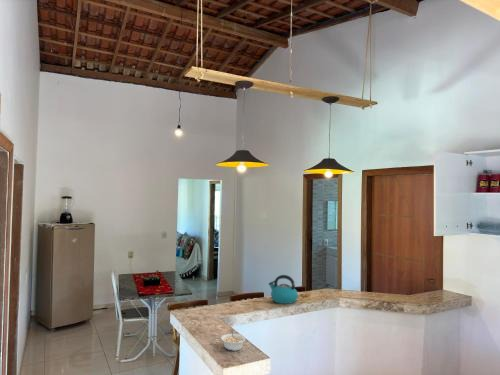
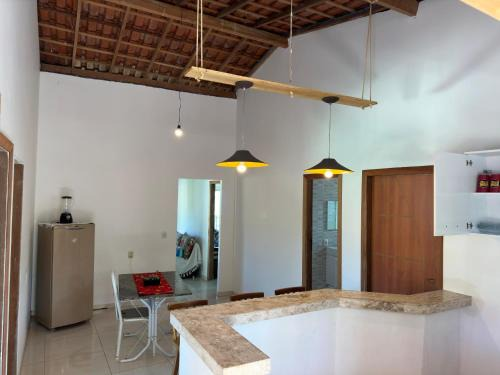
- kettle (282, 287)
- legume (232, 341)
